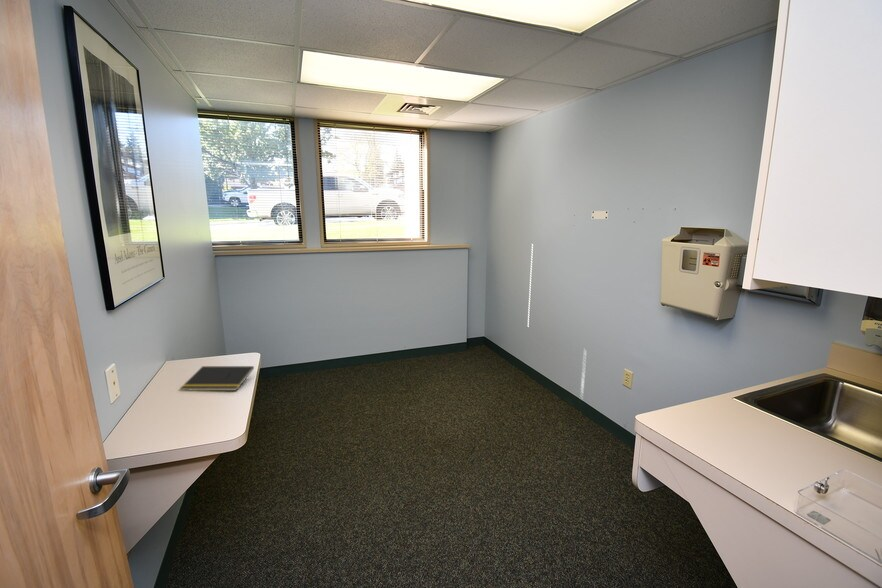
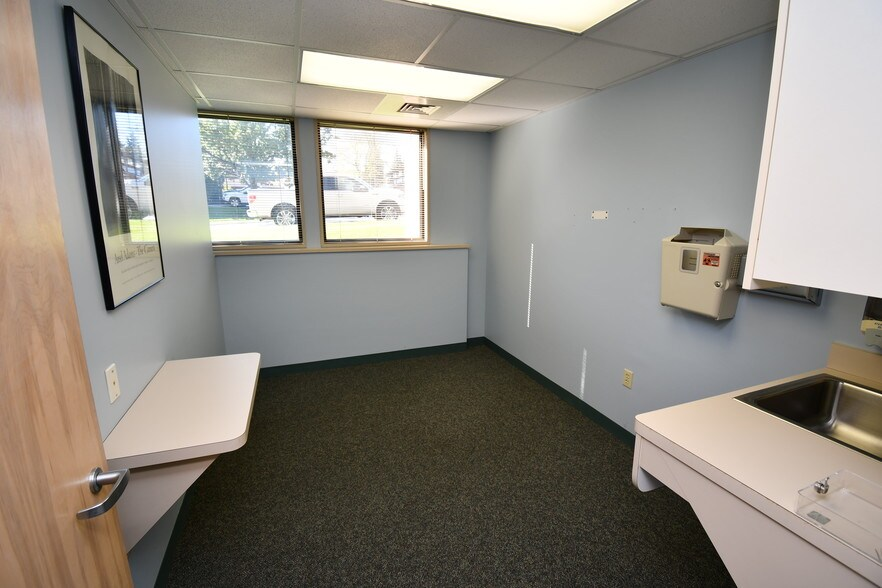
- notepad (218, 377)
